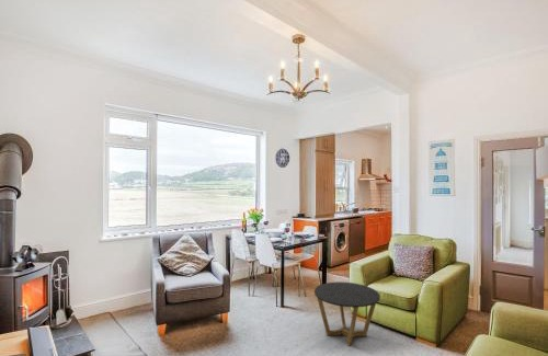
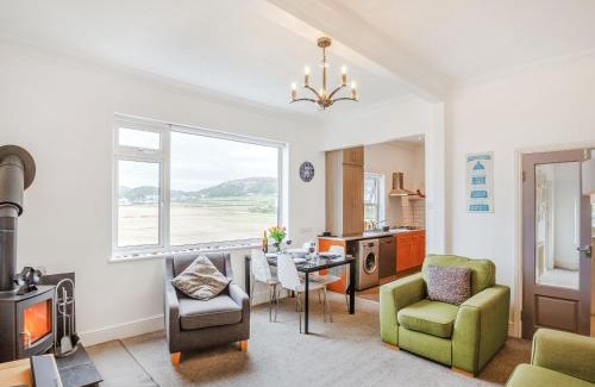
- side table (343, 313)
